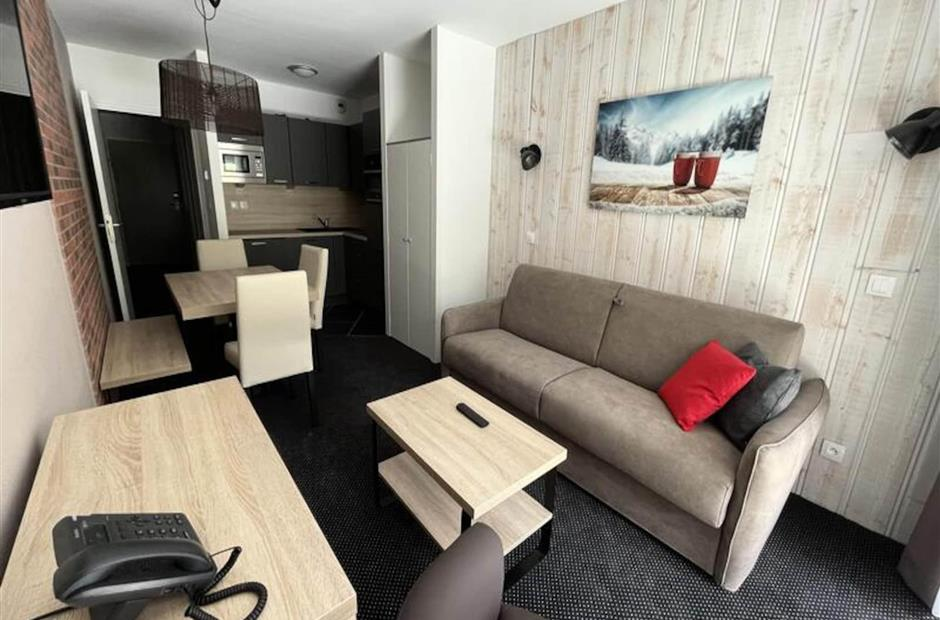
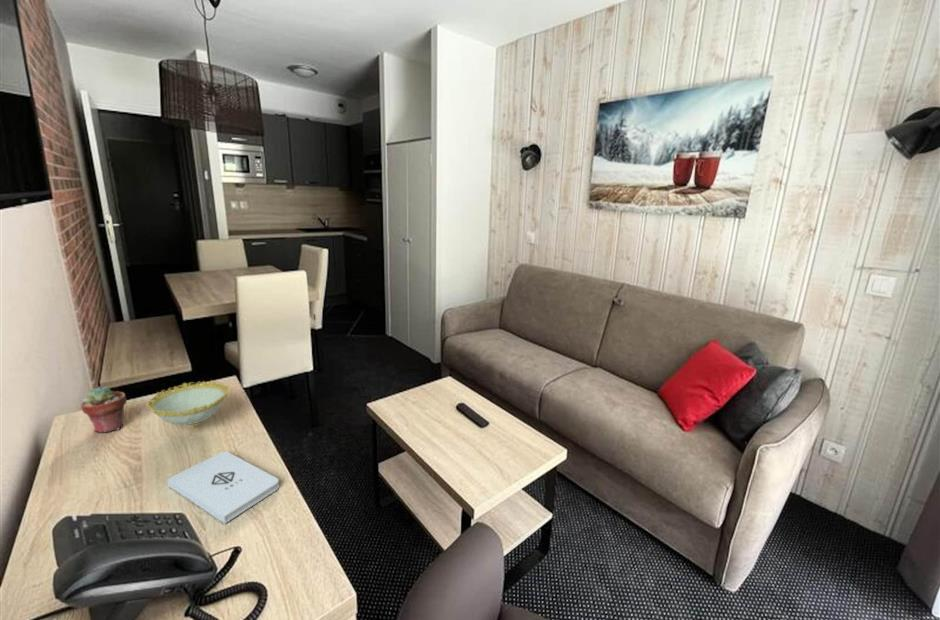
+ potted succulent (105, 407)
+ decorative bowl (191, 411)
+ notepad (224, 482)
